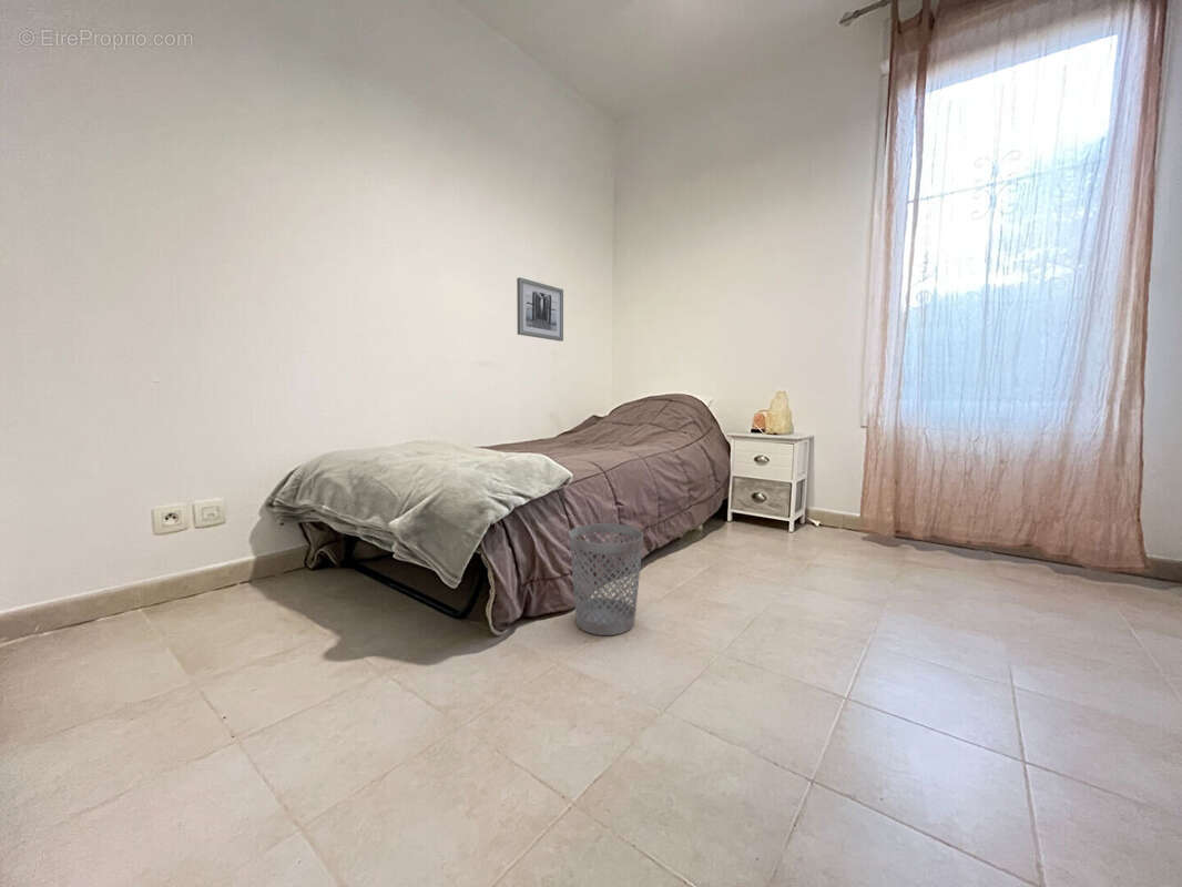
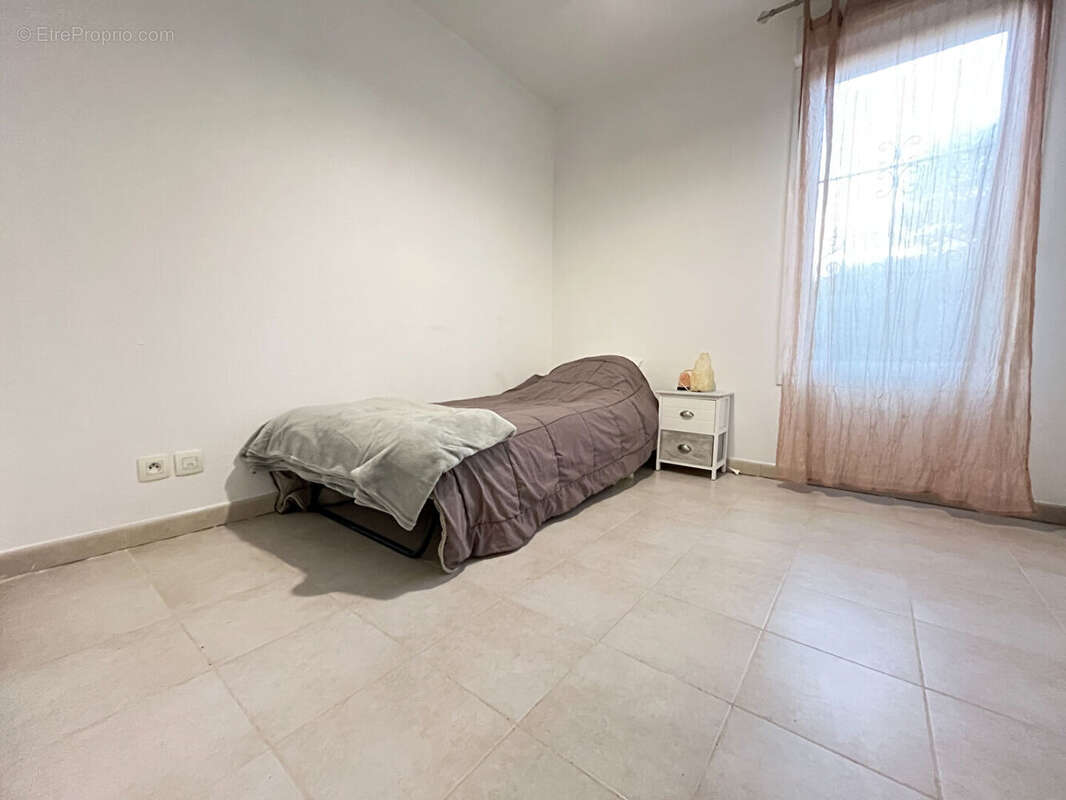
- wall art (541, 310)
- wastebasket (605, 578)
